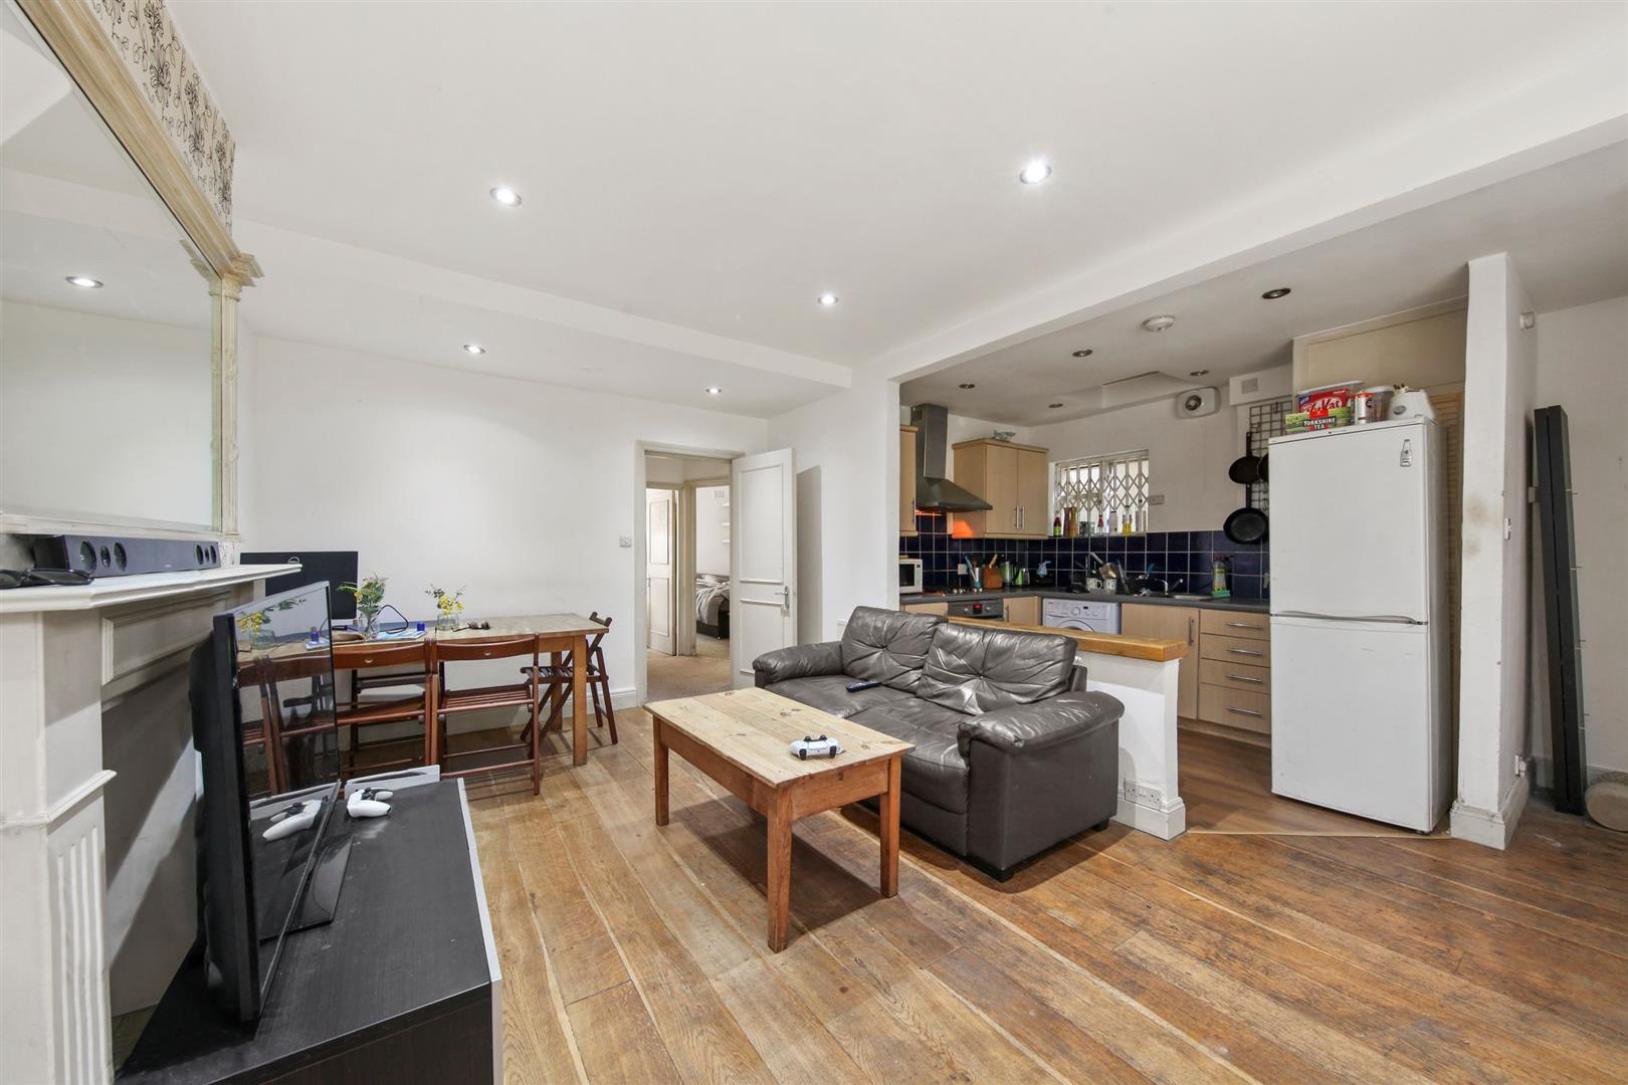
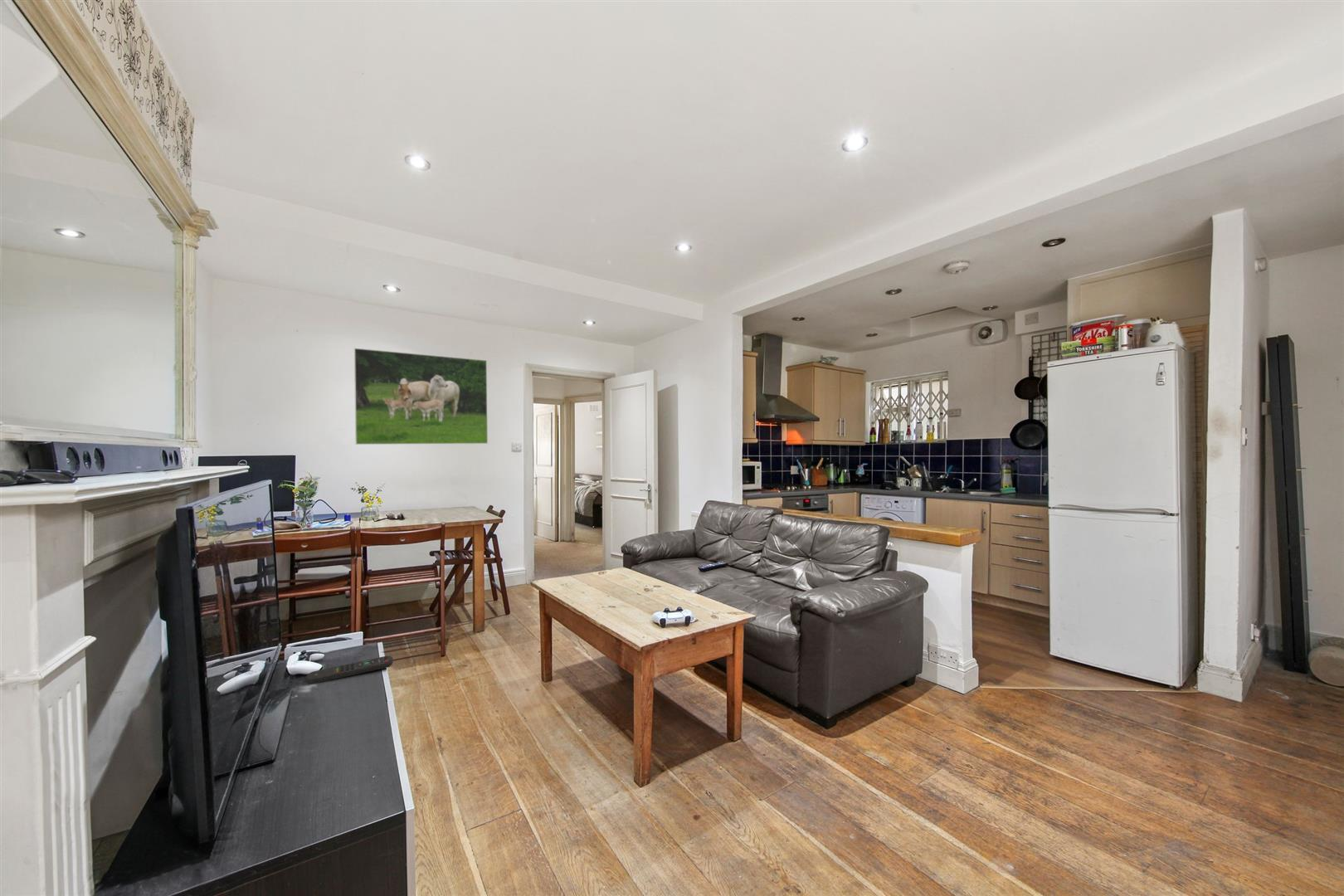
+ remote control (351, 669)
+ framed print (426, 399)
